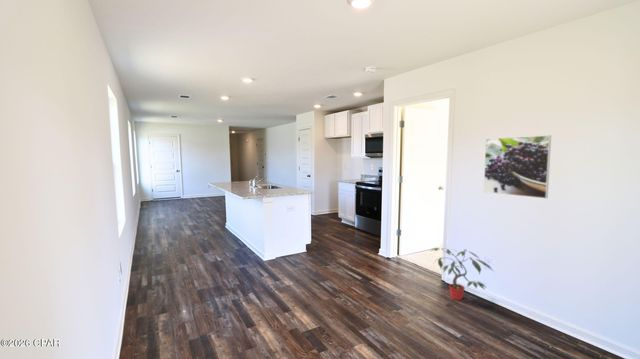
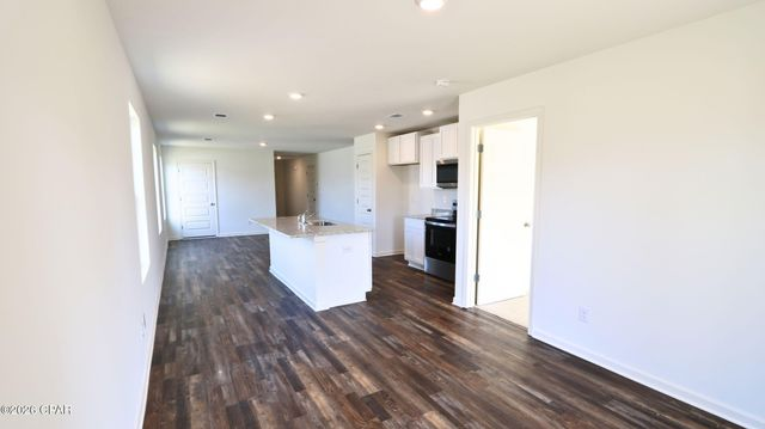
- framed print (514, 166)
- potted plant (457, 274)
